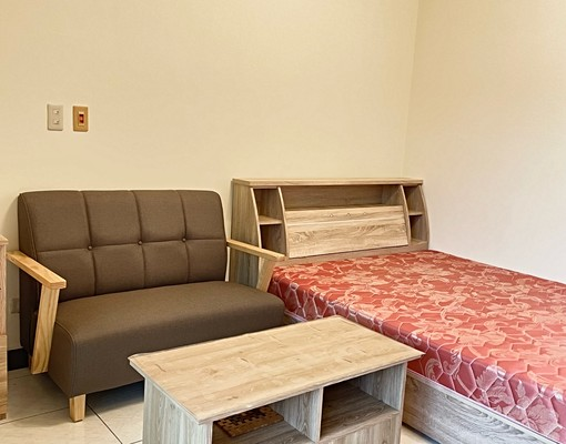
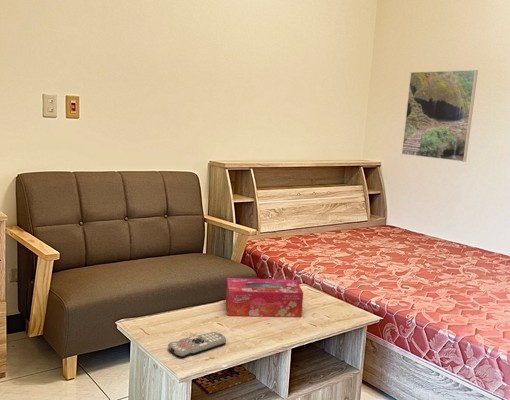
+ tissue box (263, 296)
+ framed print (437, 115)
+ remote control (198, 343)
